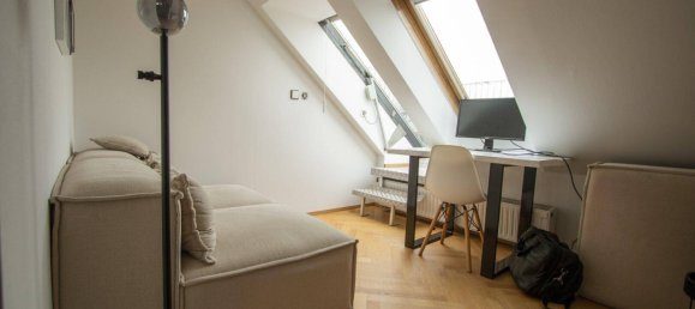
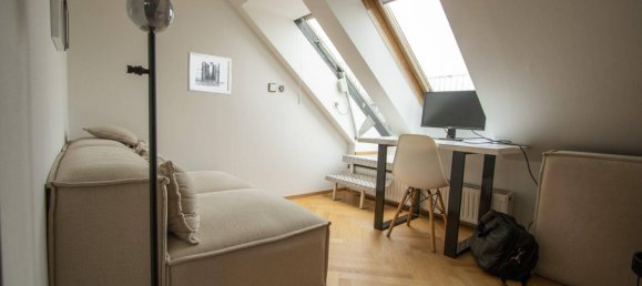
+ wall art (210, 73)
